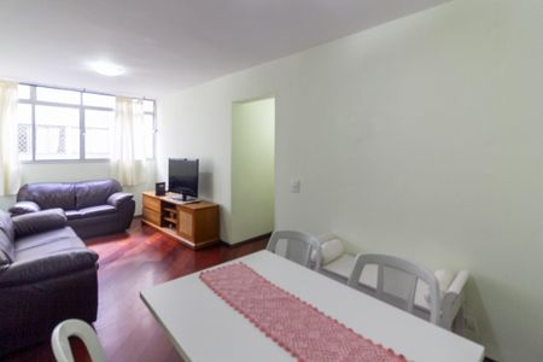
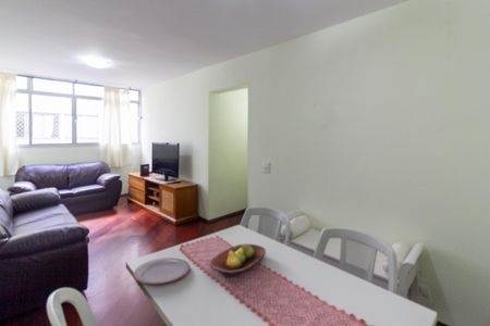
+ fruit bowl (238, 256)
+ plate (162, 271)
